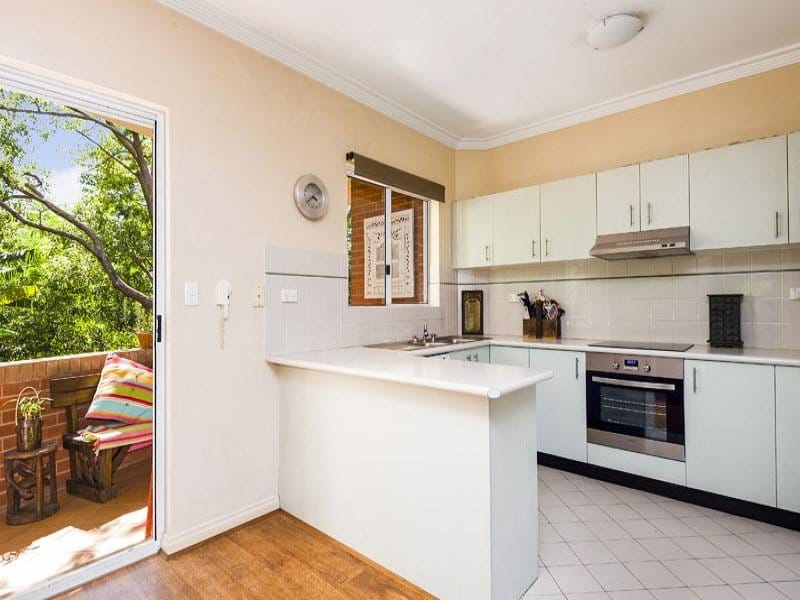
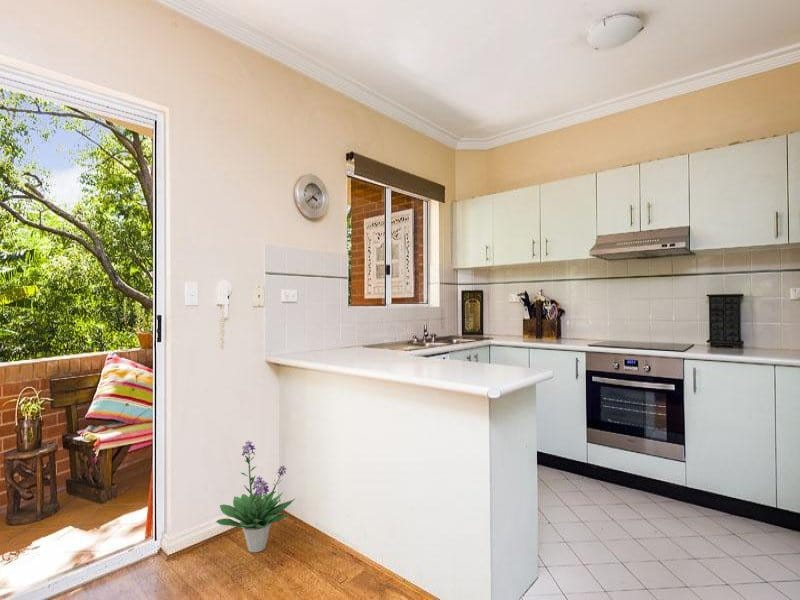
+ potted plant (255, 495)
